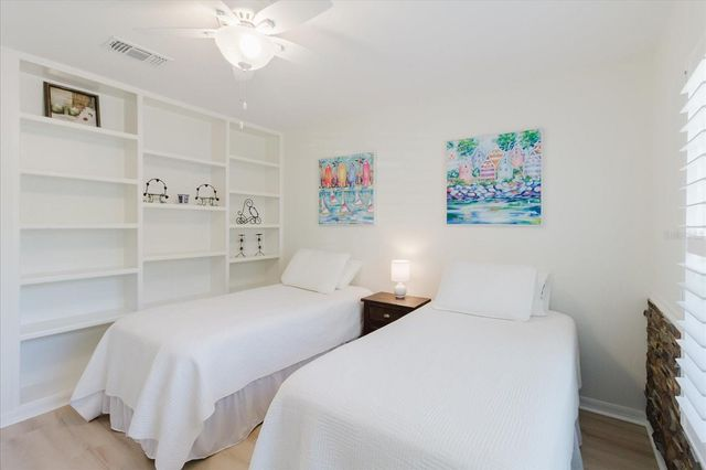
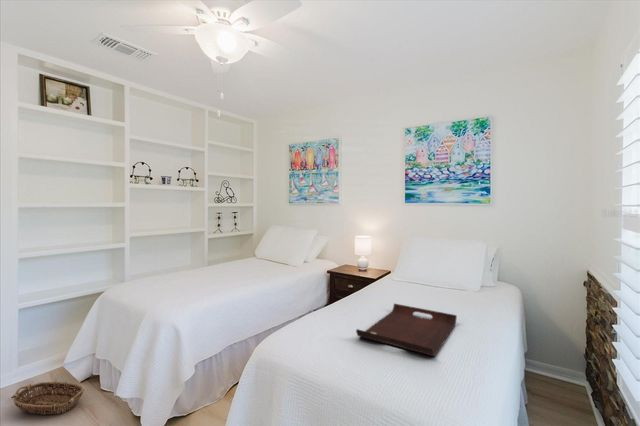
+ basket (49, 395)
+ serving tray (409, 326)
